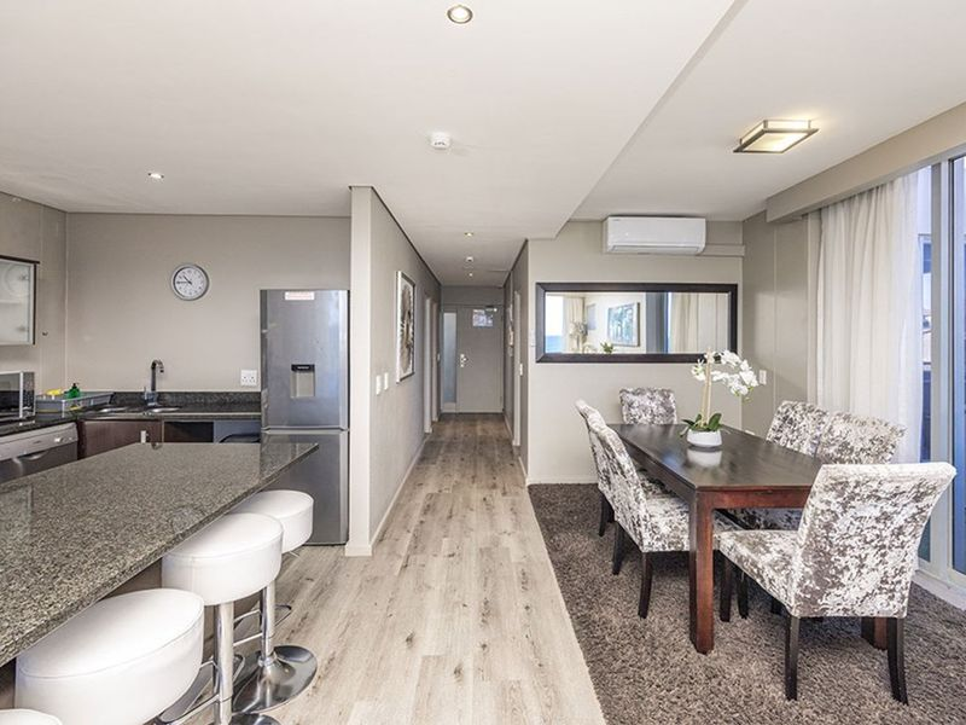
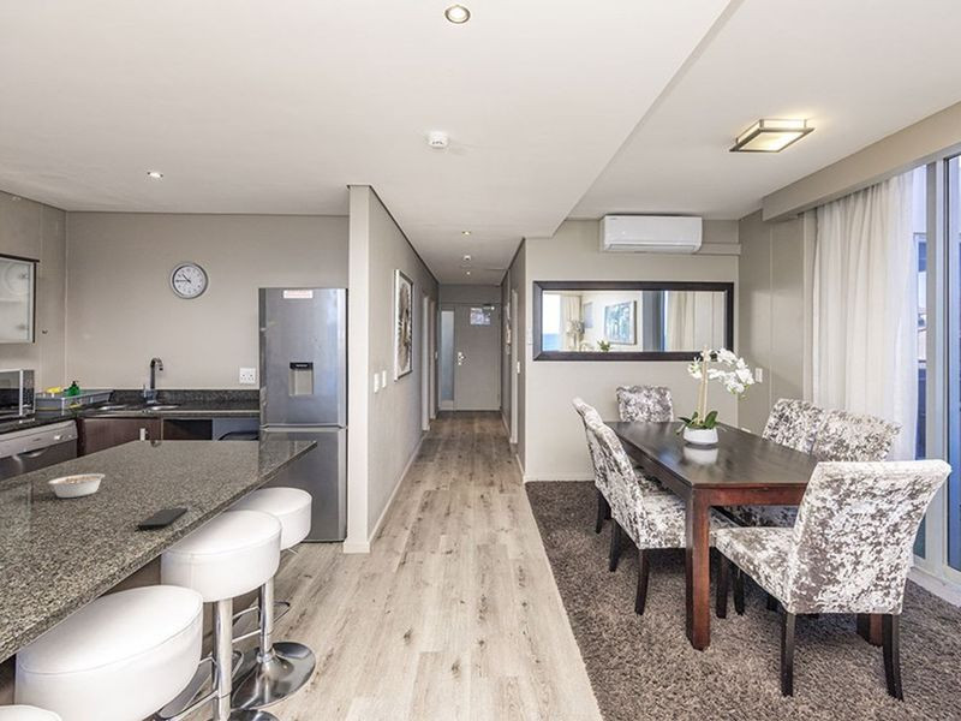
+ legume (79, 484)
+ smartphone (163, 517)
